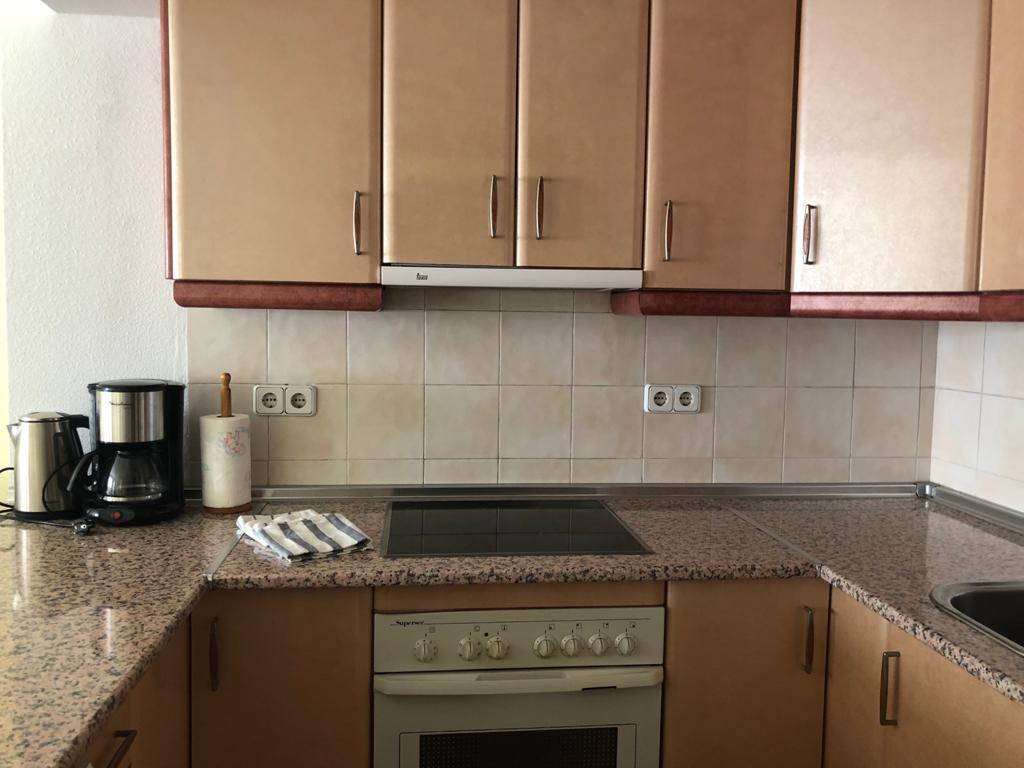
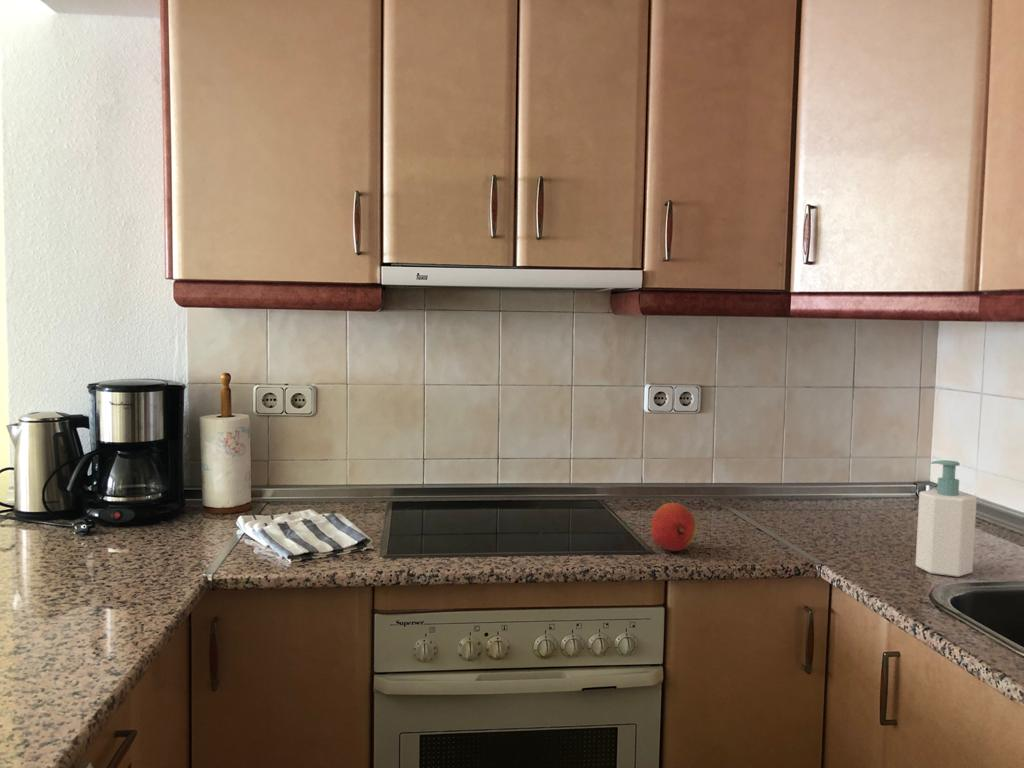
+ soap bottle (946, 515)
+ fruit (672, 526)
